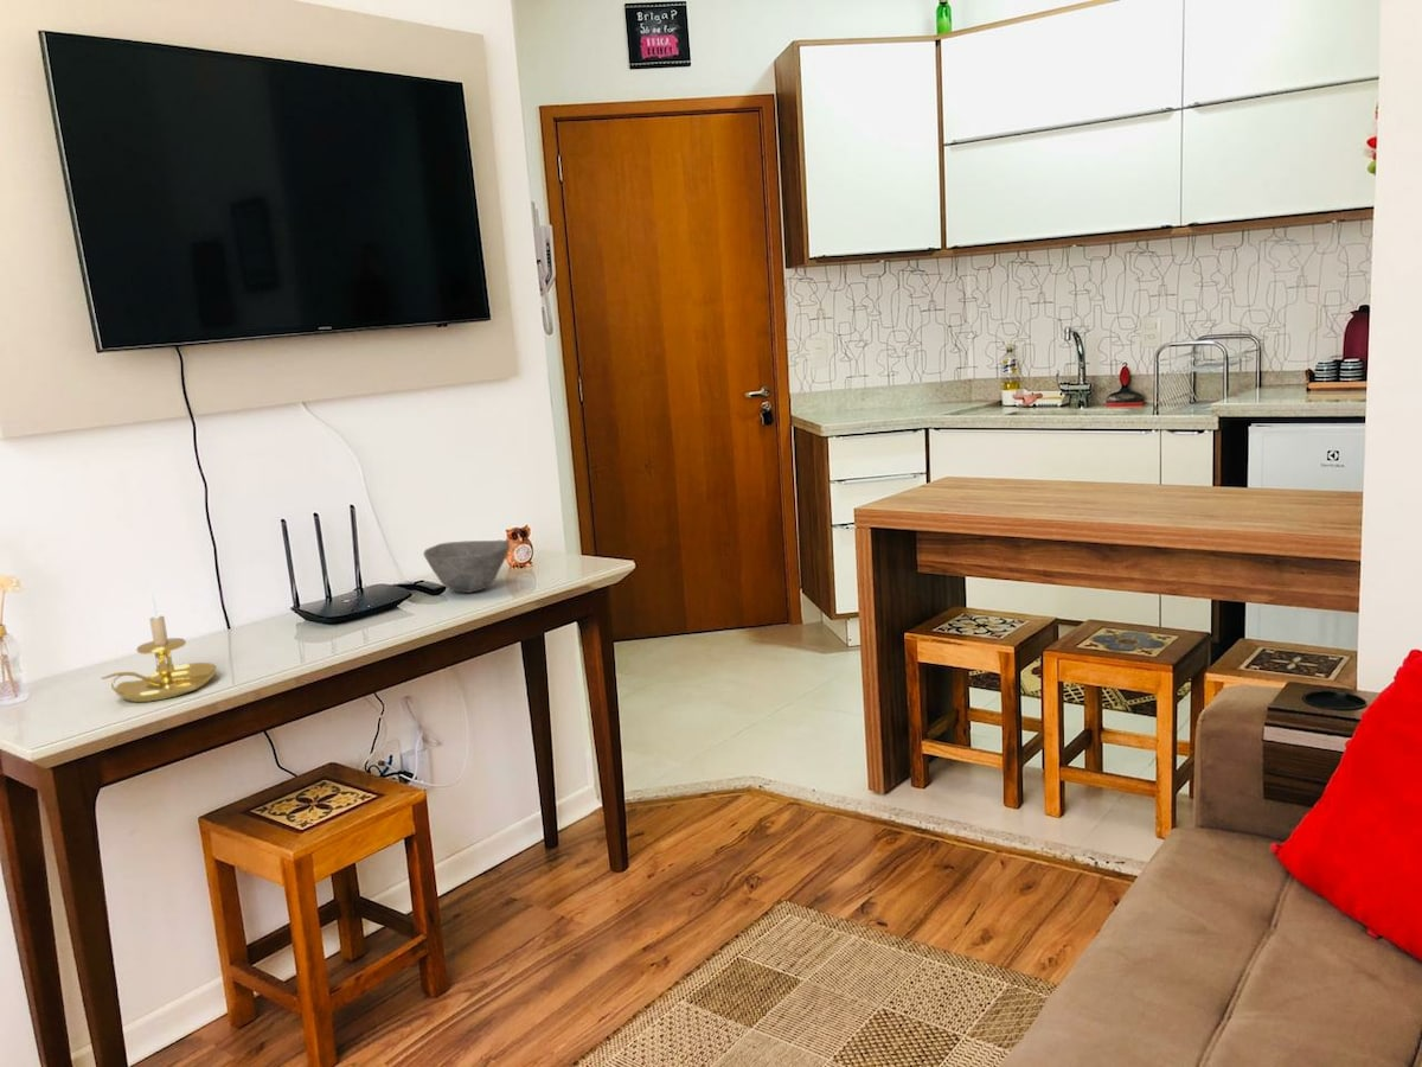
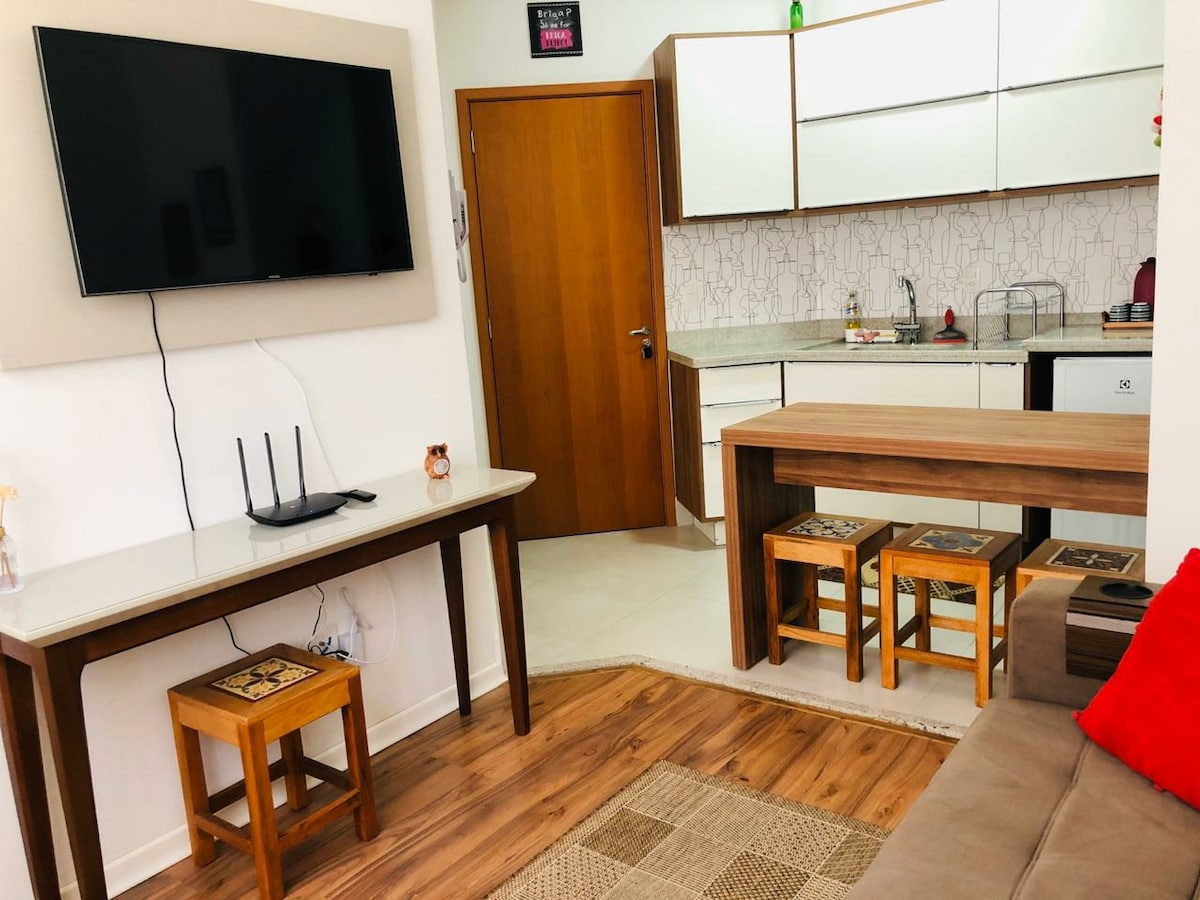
- bowl (469, 568)
- candle holder (153, 643)
